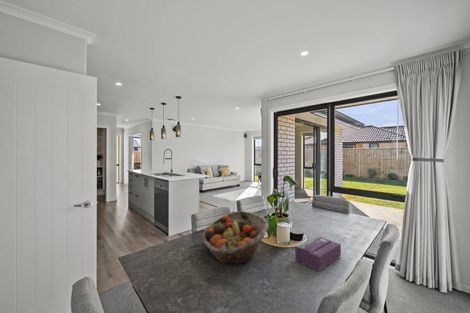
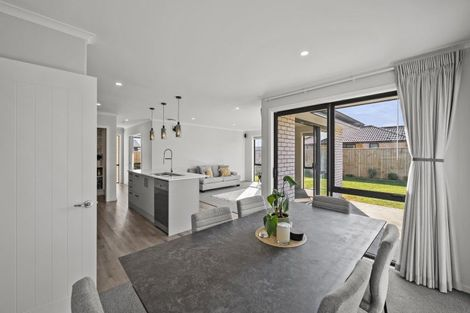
- tissue box (318, 251)
- fruit basket (234, 234)
